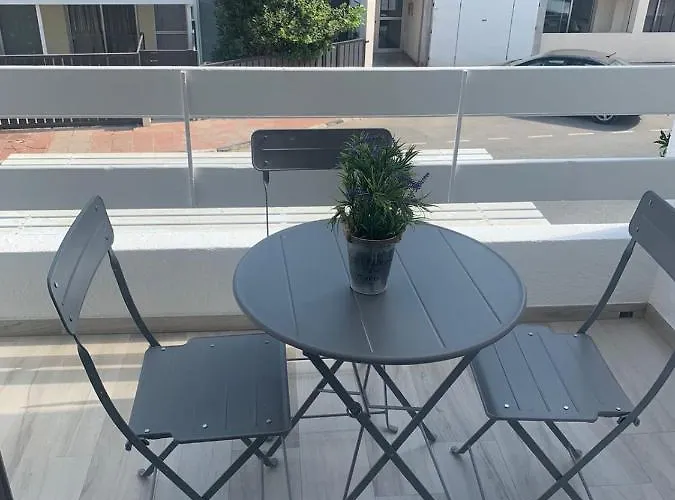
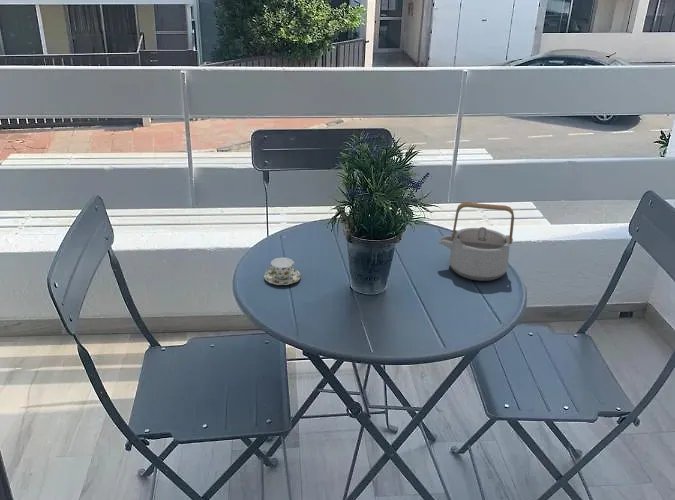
+ teacup (282, 270)
+ teapot (475, 237)
